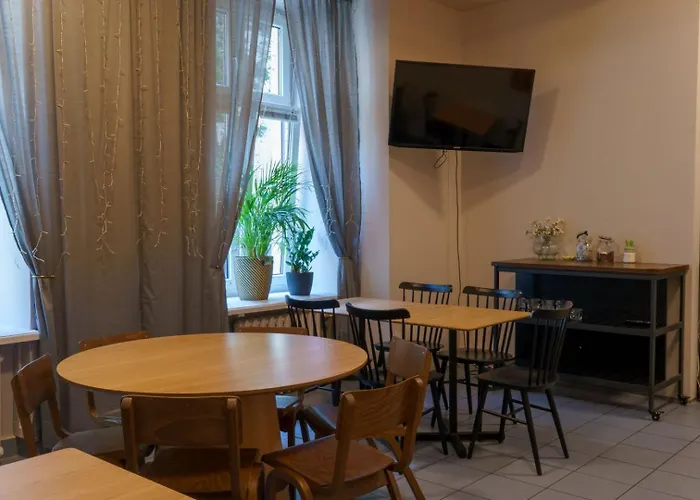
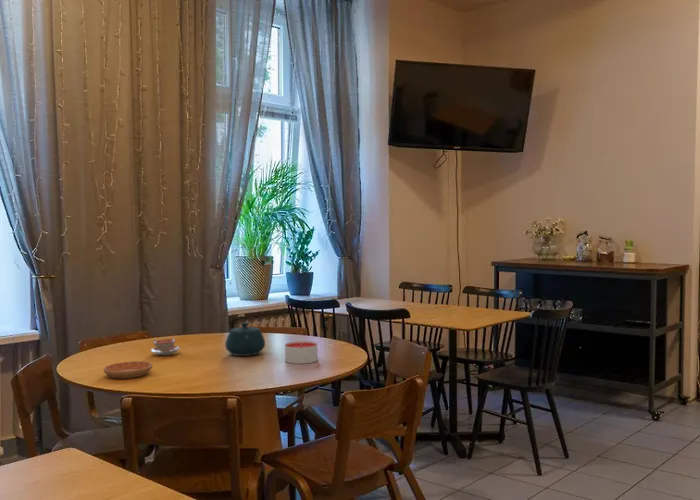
+ saucer (128, 370)
+ candle (301, 351)
+ teacup (165, 347)
+ teapot (245, 337)
